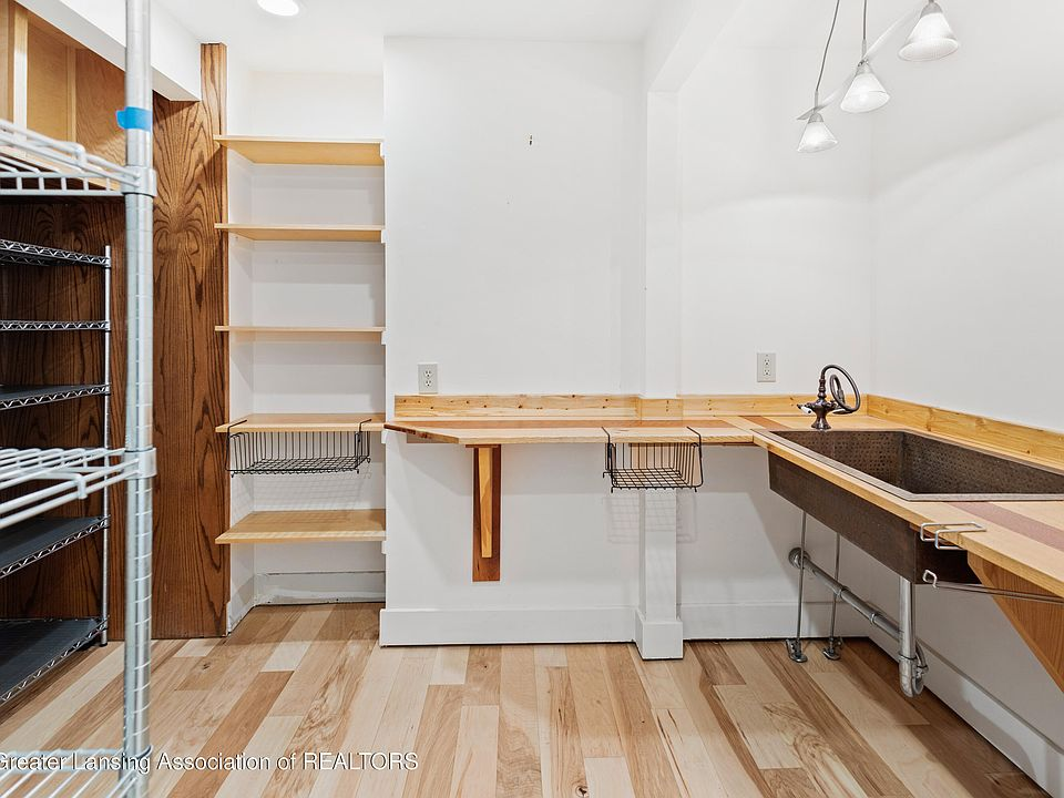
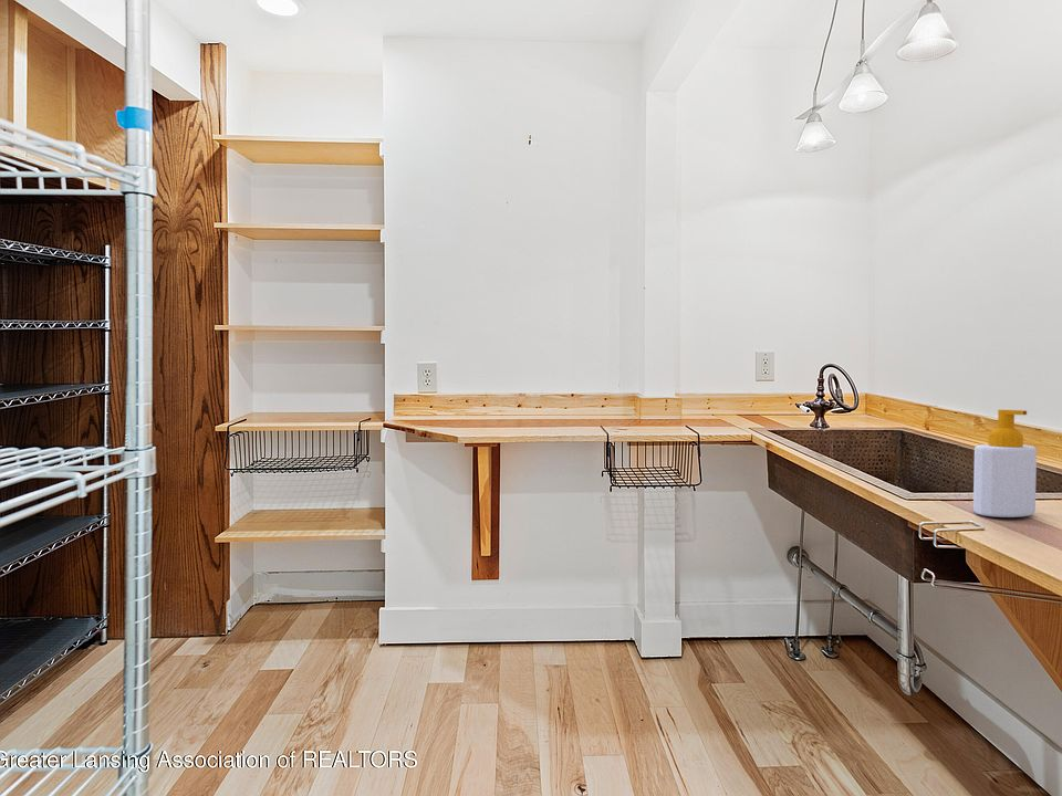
+ soap bottle (1004, 461)
